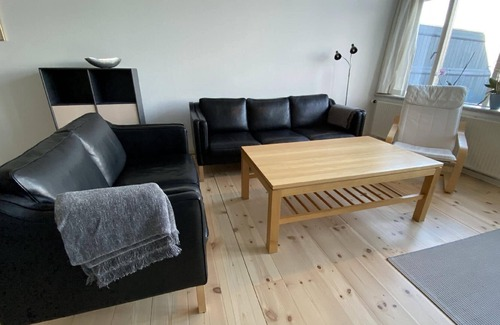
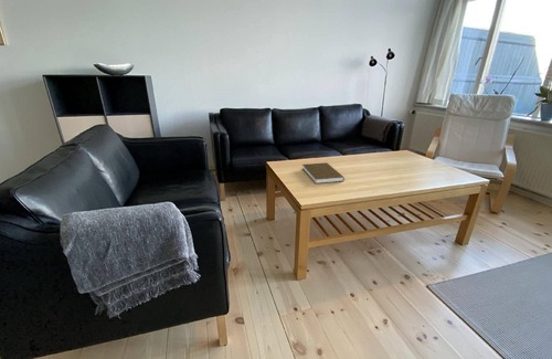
+ book (321, 172)
